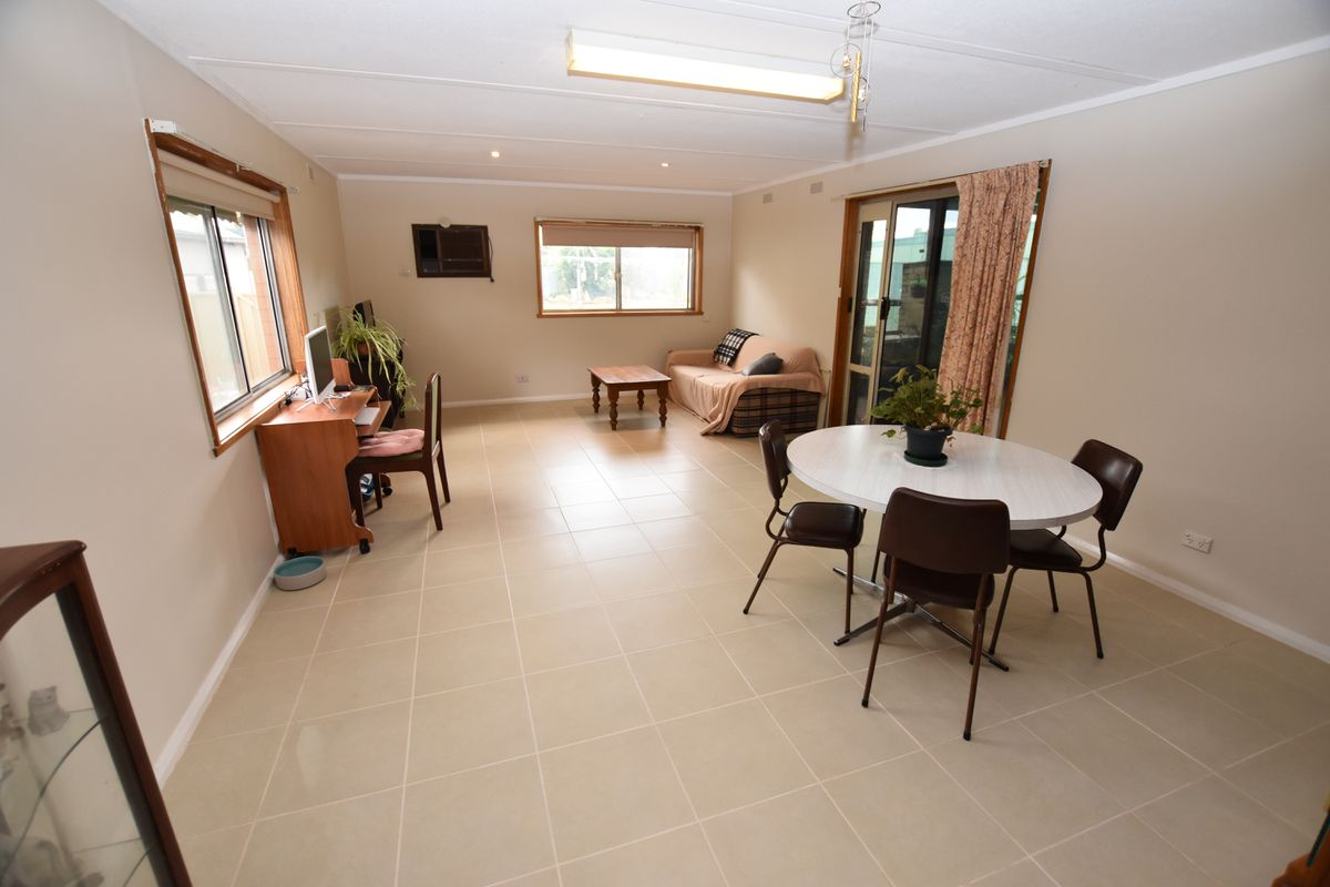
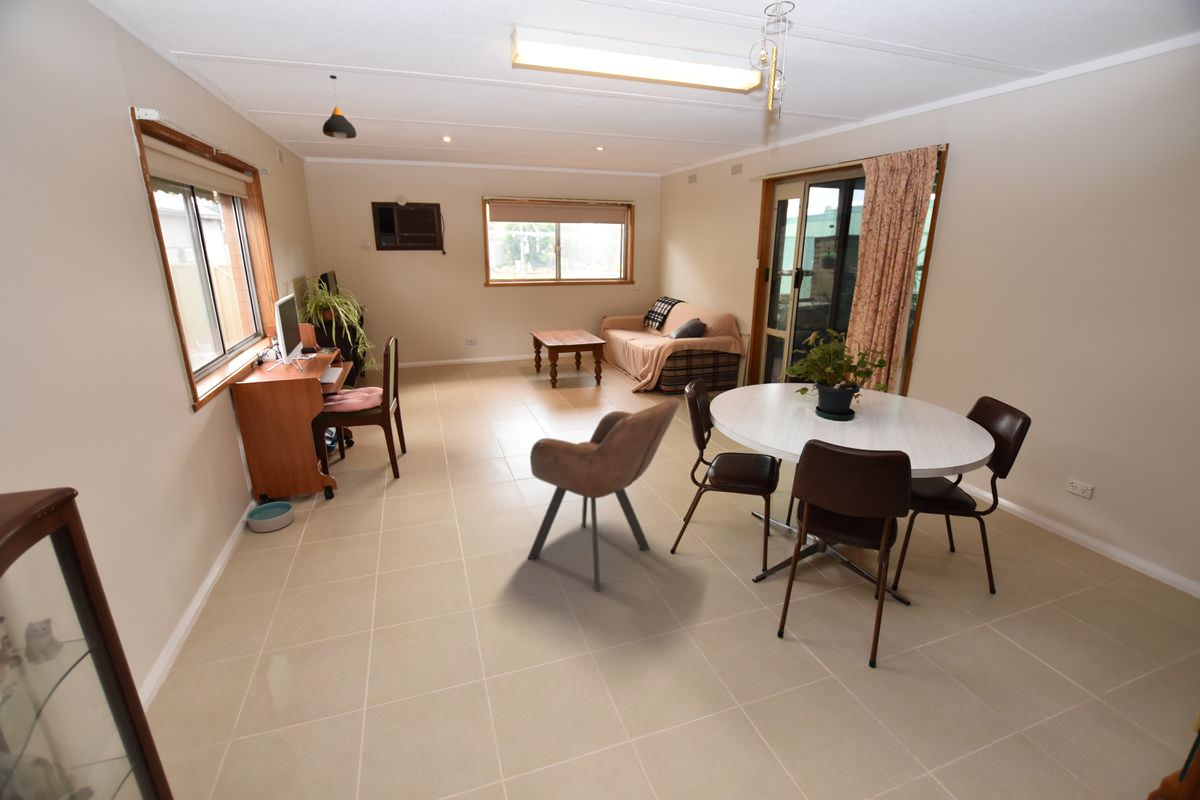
+ pendant light (336, 108)
+ armchair (600, 479)
